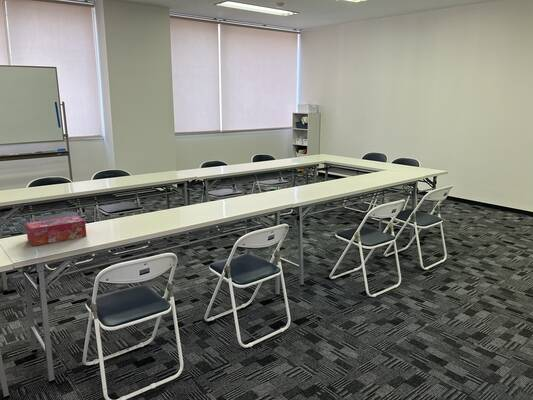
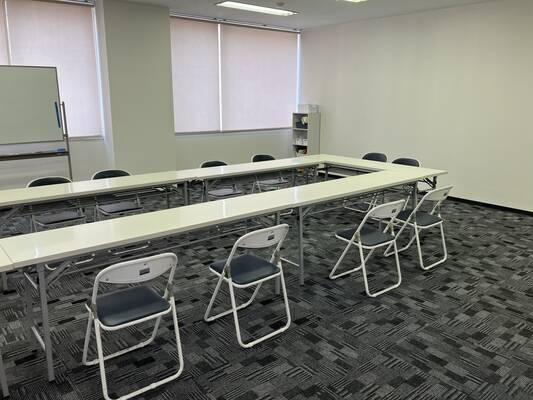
- tissue box (56, 229)
